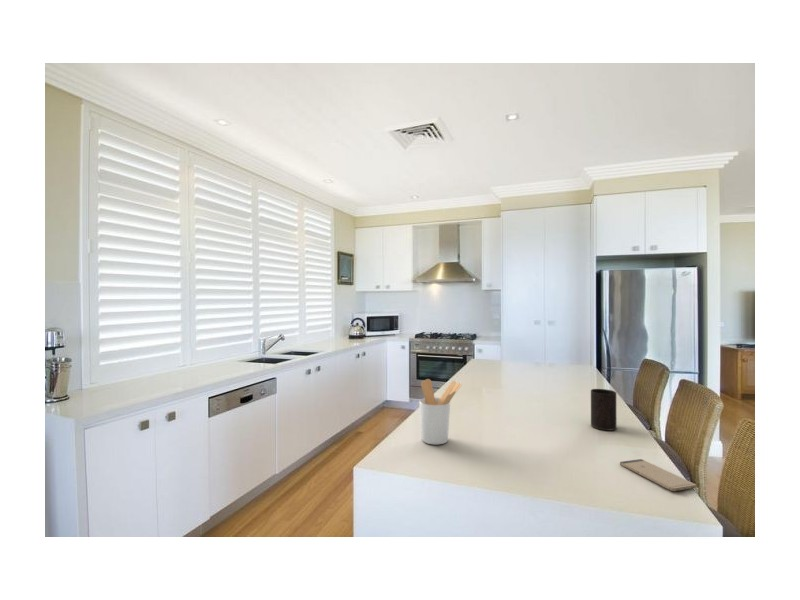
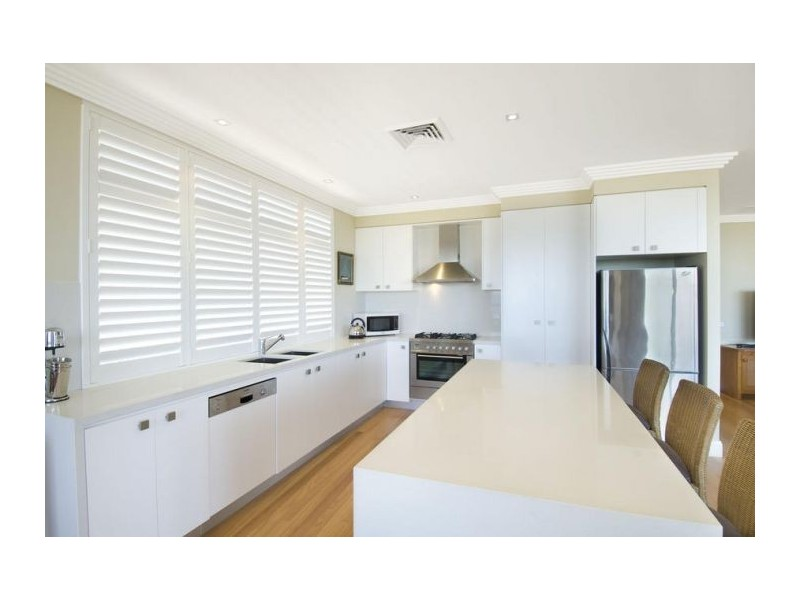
- smartphone (655, 473)
- utensil holder (441, 409)
- cup (603, 408)
